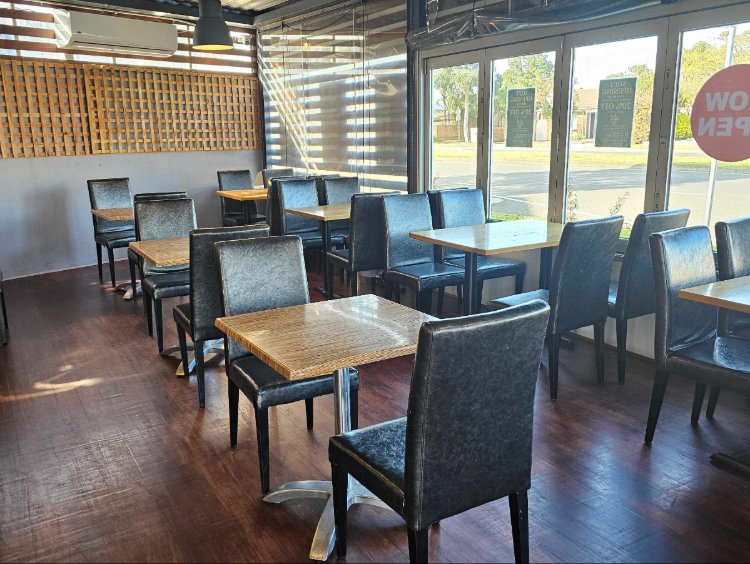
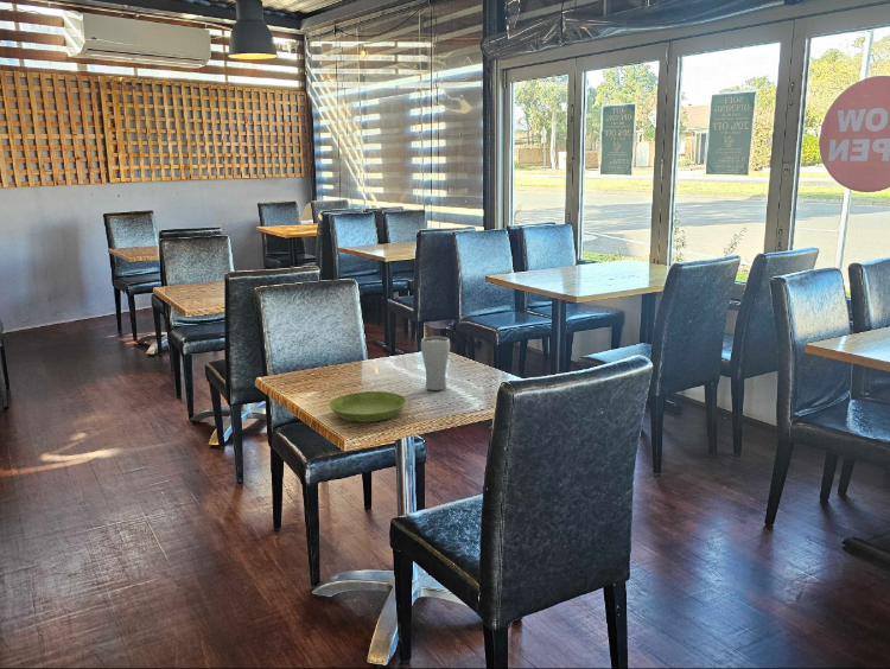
+ saucer (368, 407)
+ drinking glass (436, 363)
